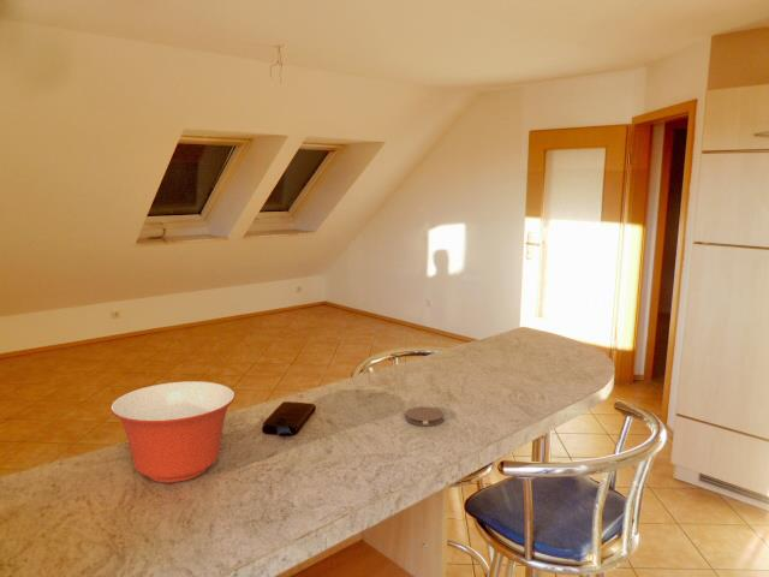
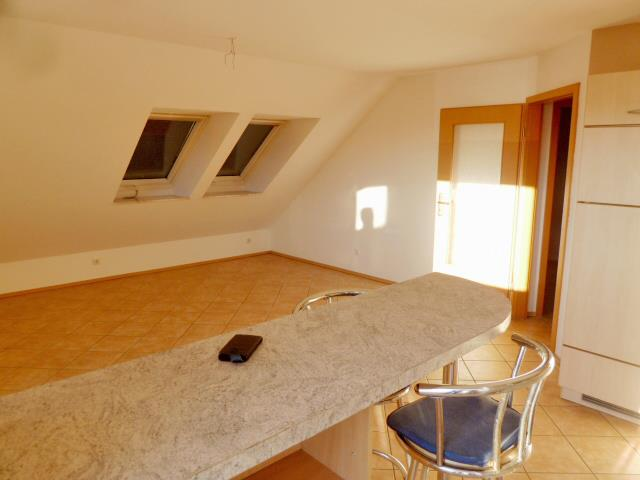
- coaster (424, 416)
- mixing bowl (177, 434)
